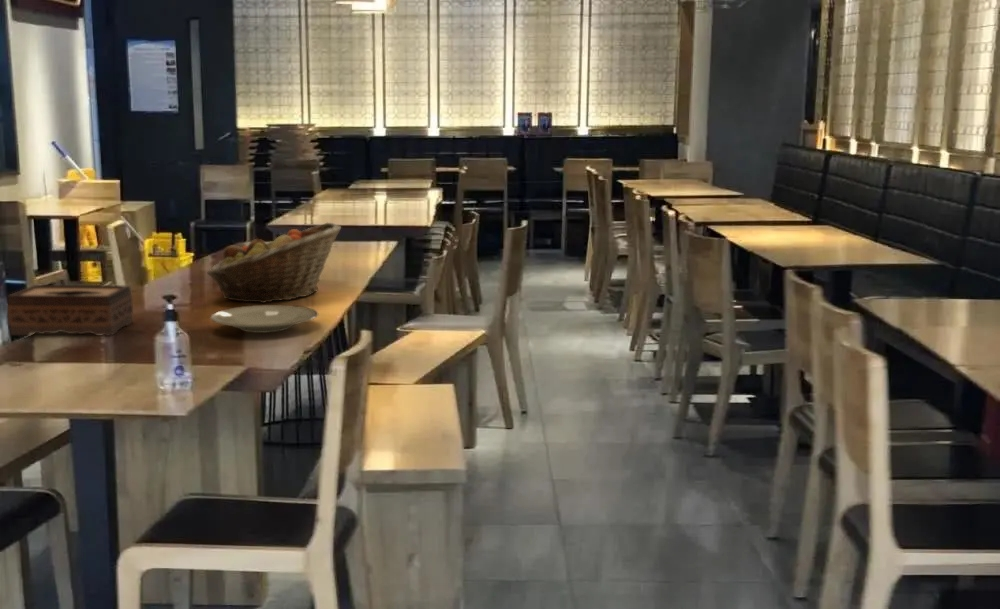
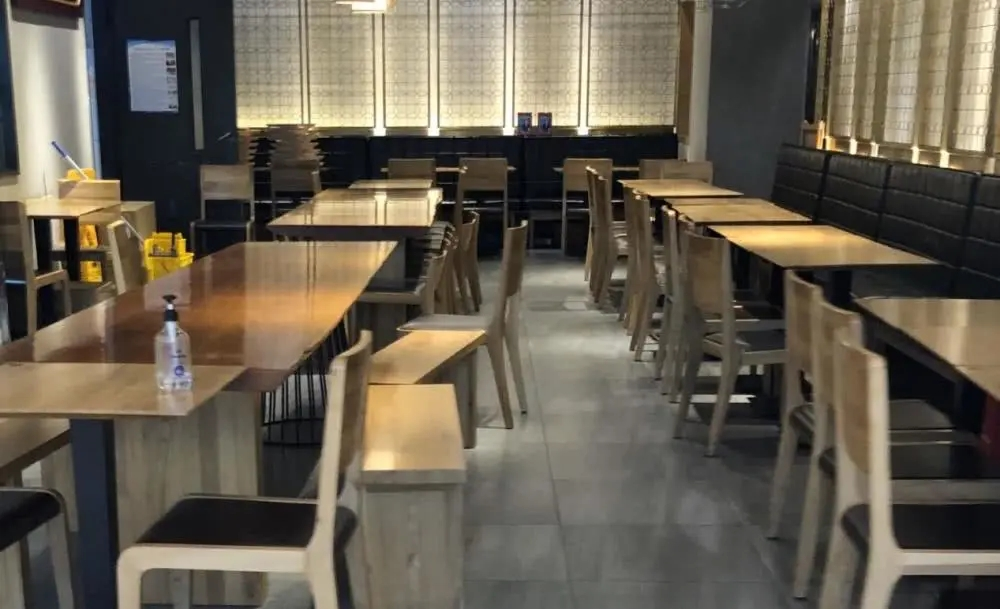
- plate (265, 320)
- fruit basket (276, 259)
- tissue box (72, 309)
